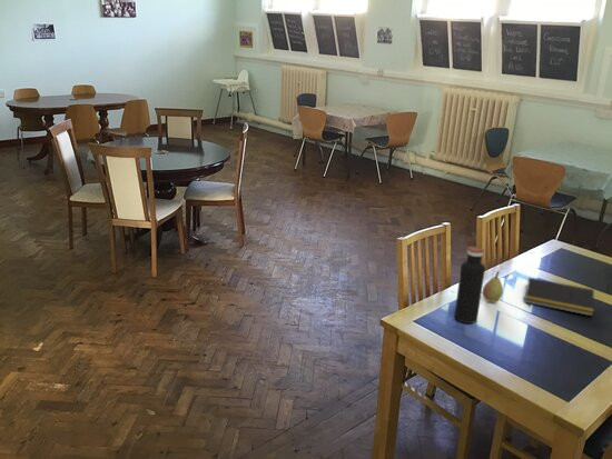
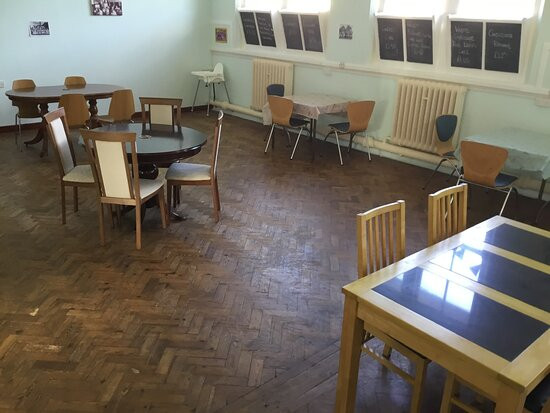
- notepad (559, 296)
- fruit (493, 286)
- water bottle (470, 283)
